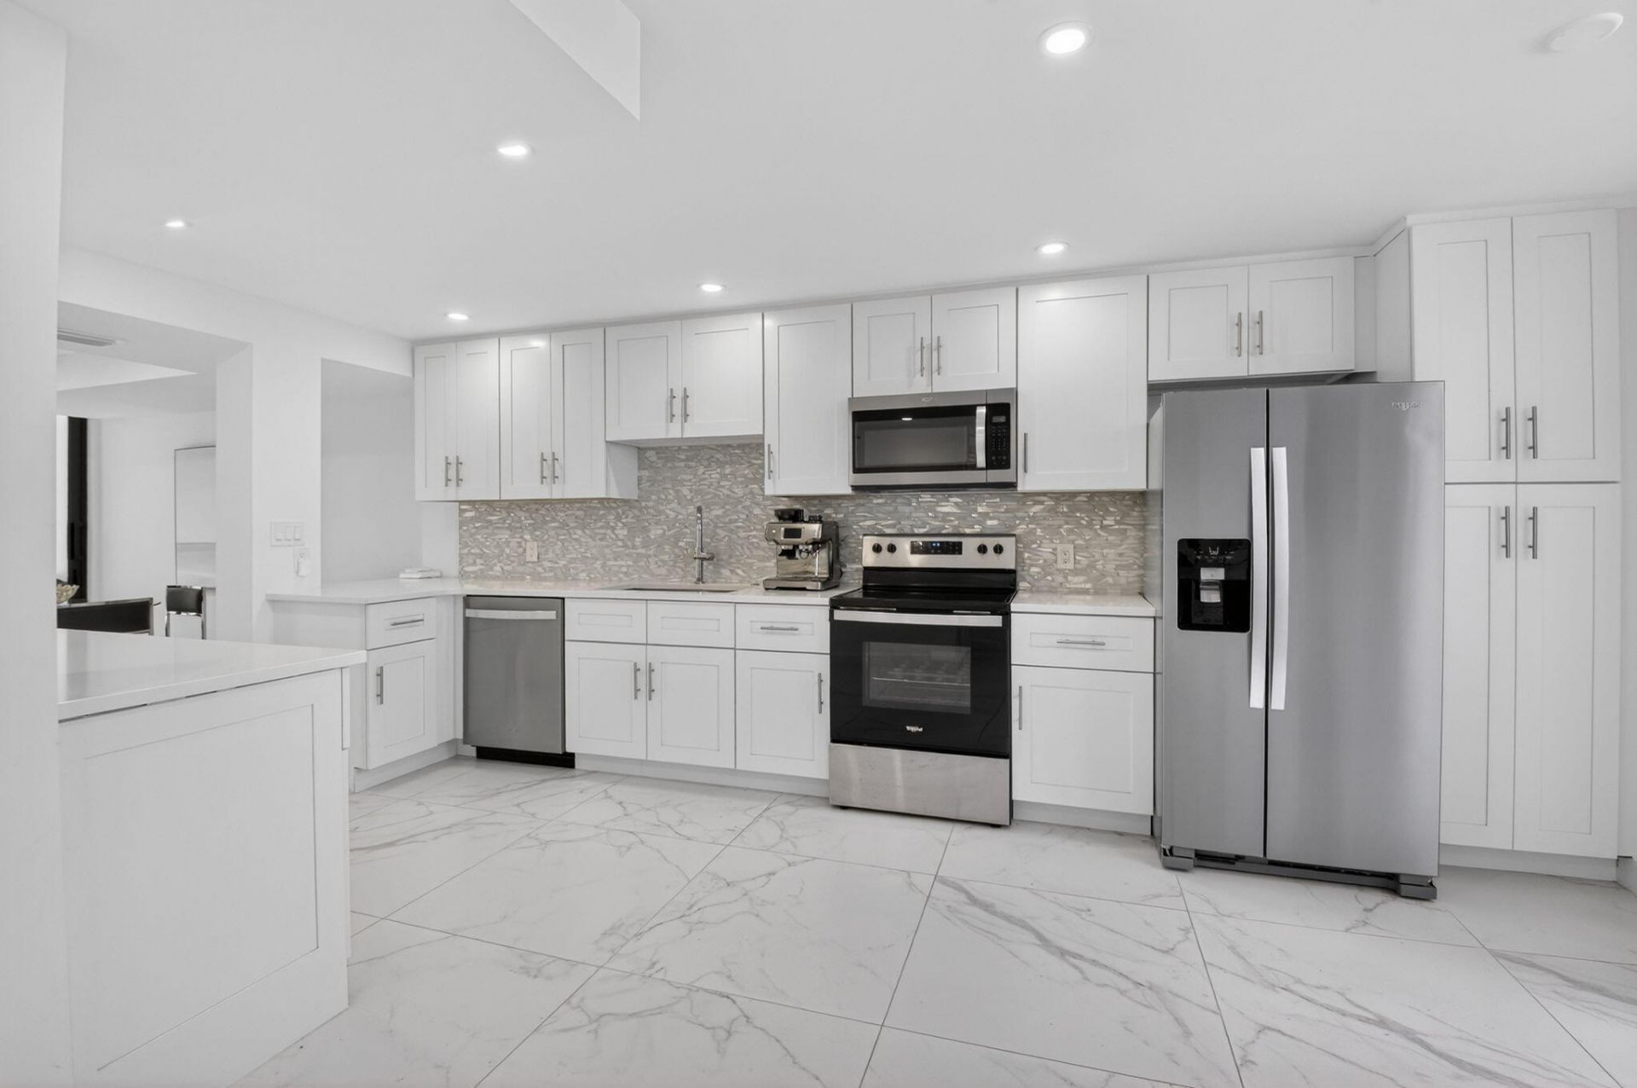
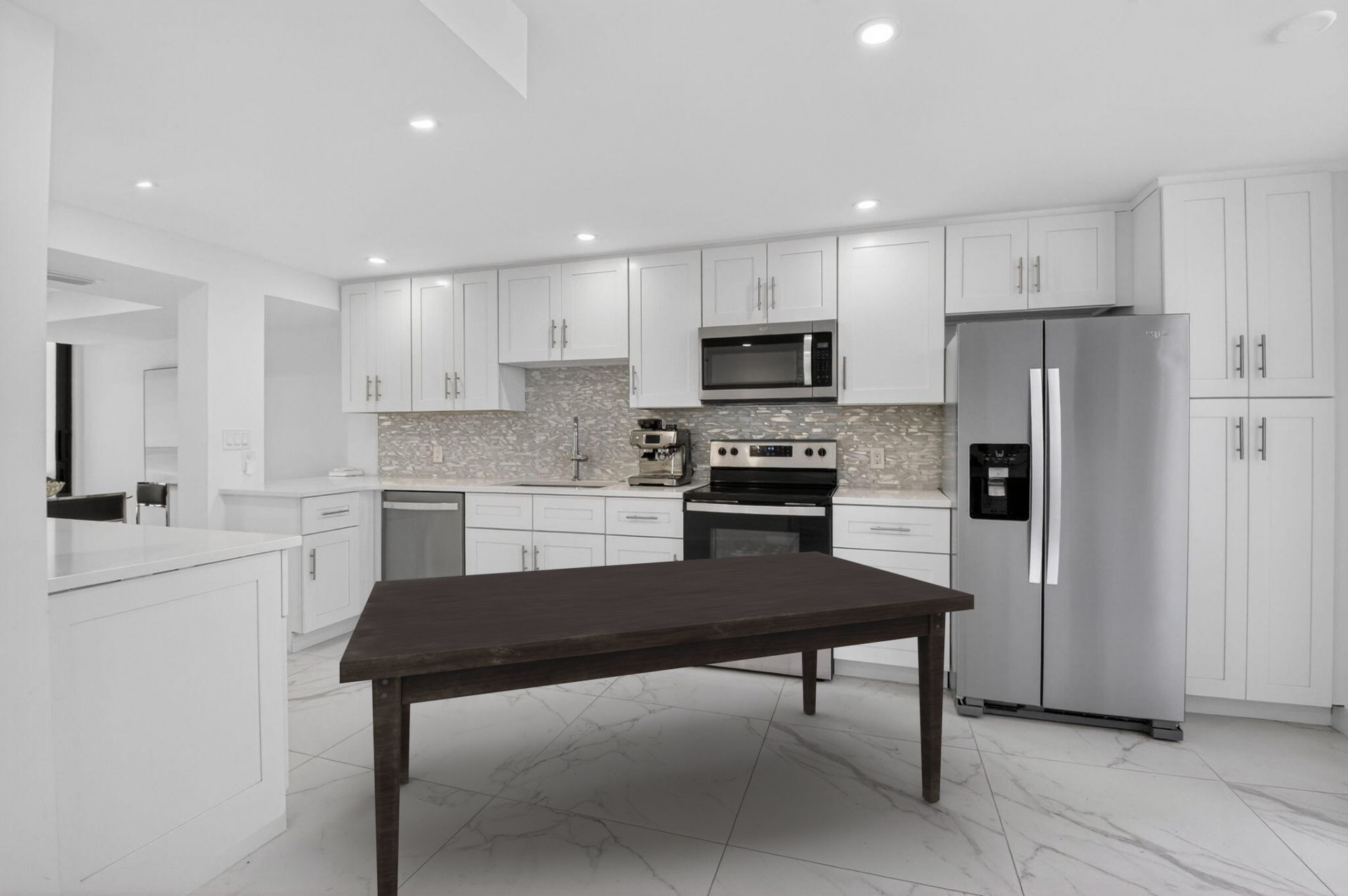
+ dining table (659, 671)
